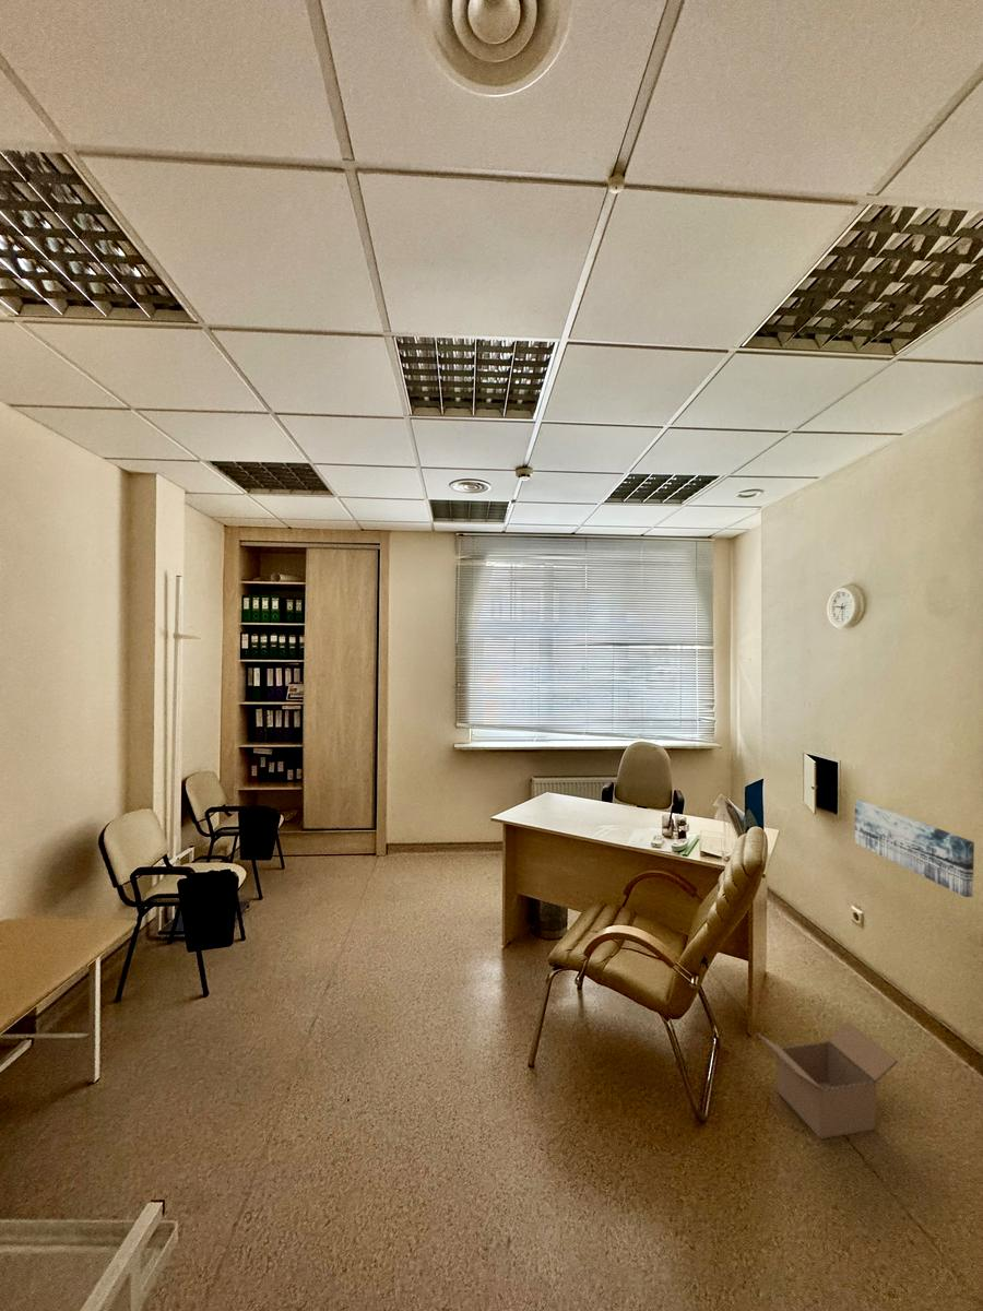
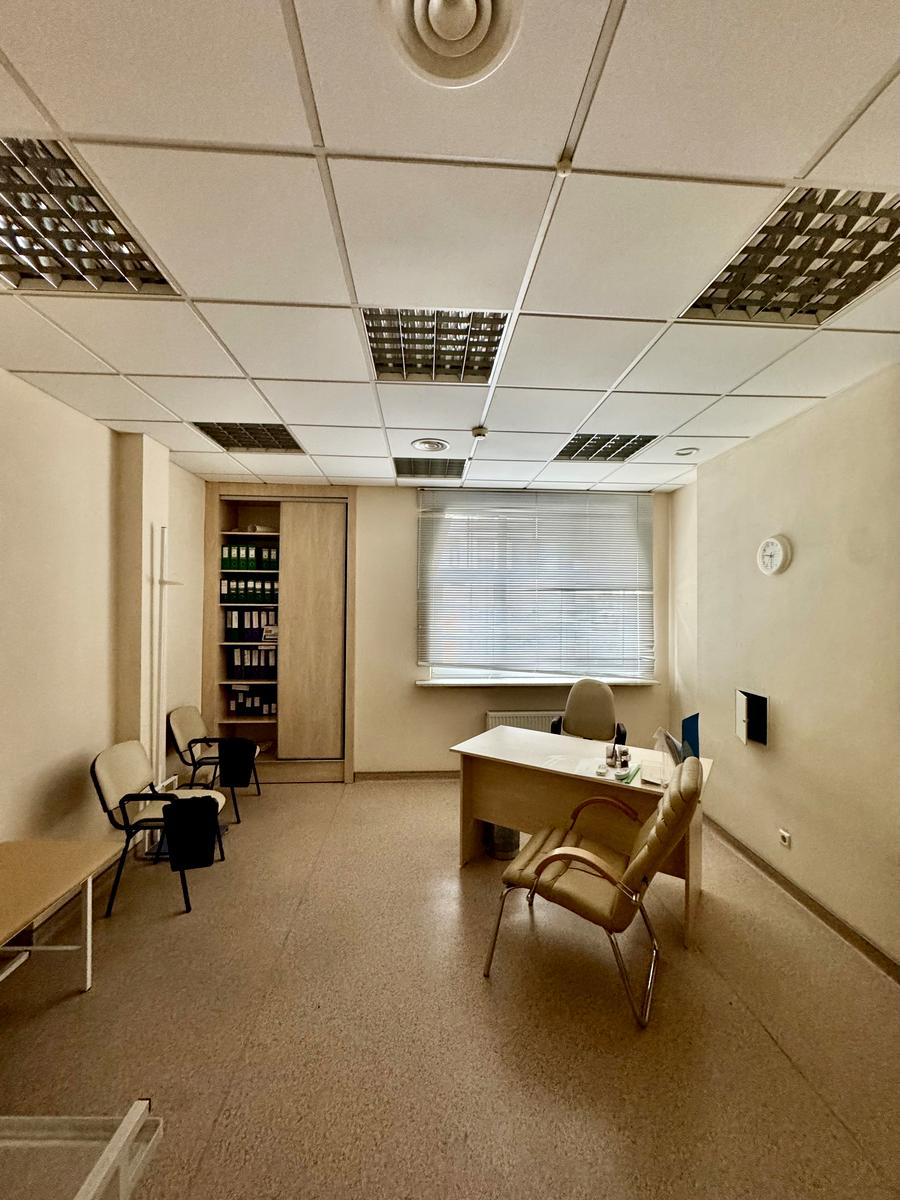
- wall art (907, 842)
- box (825, 1077)
